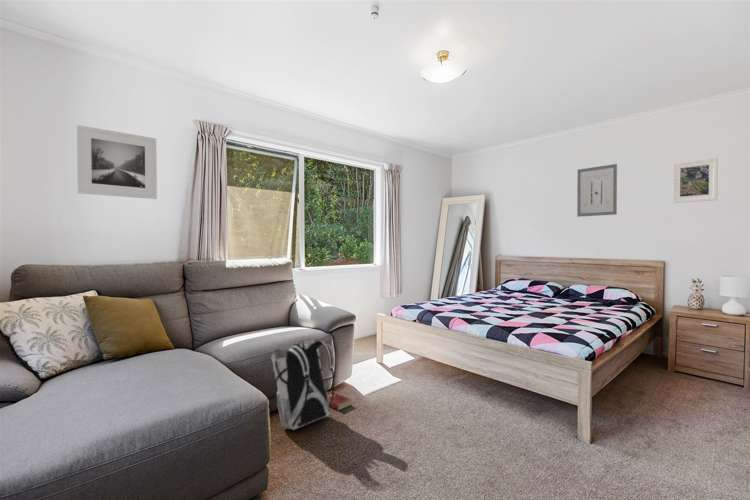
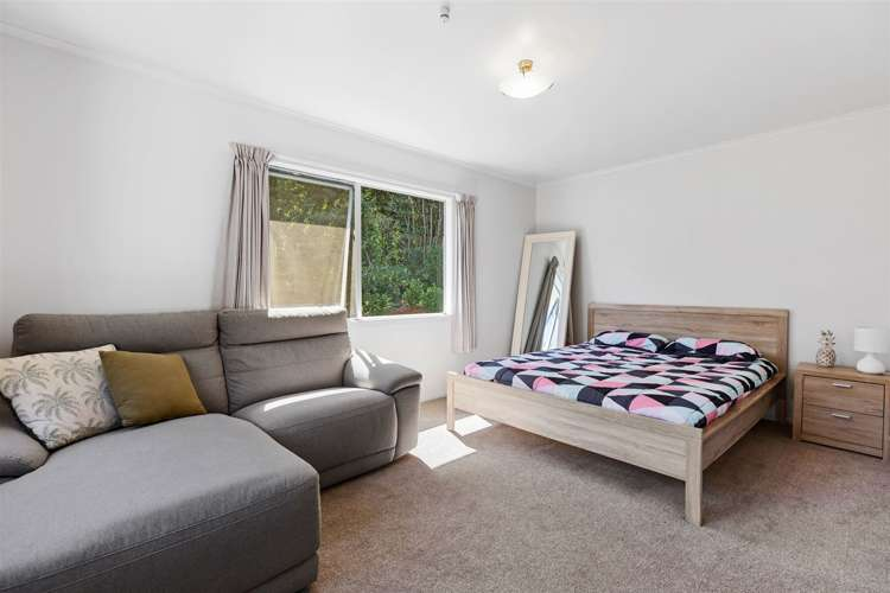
- wall art (596, 191)
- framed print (694, 181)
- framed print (119, 164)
- backpack (304, 381)
- hardcover book (335, 400)
